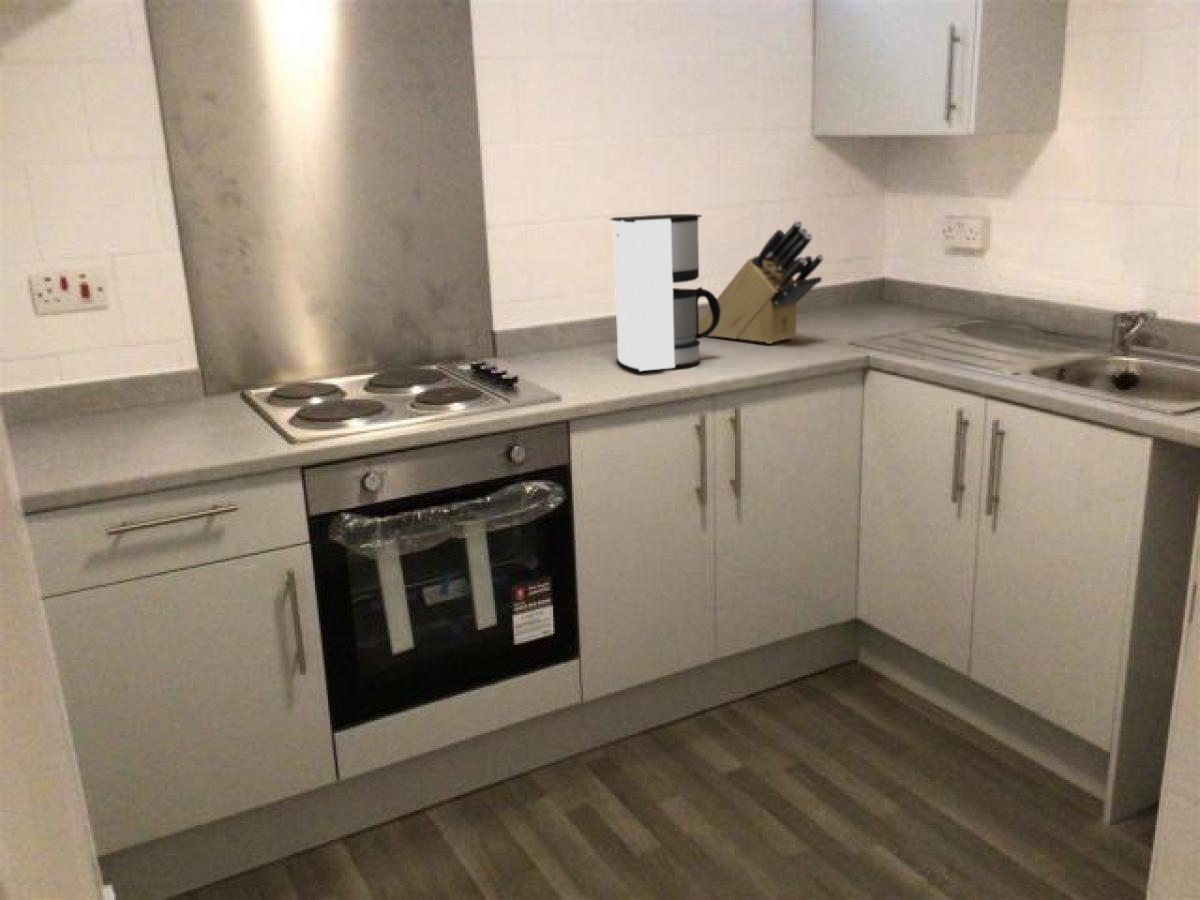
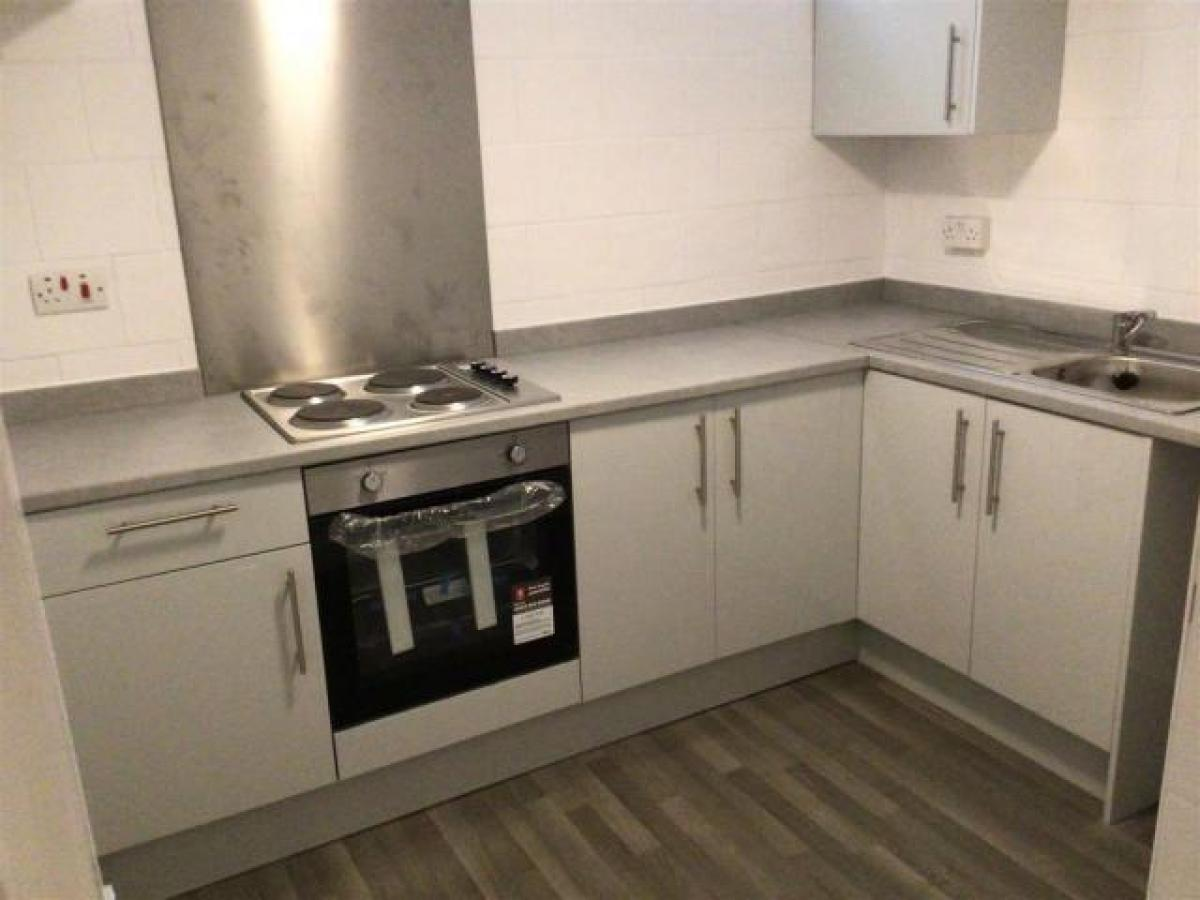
- knife block (758, 280)
- coffee maker (668, 290)
